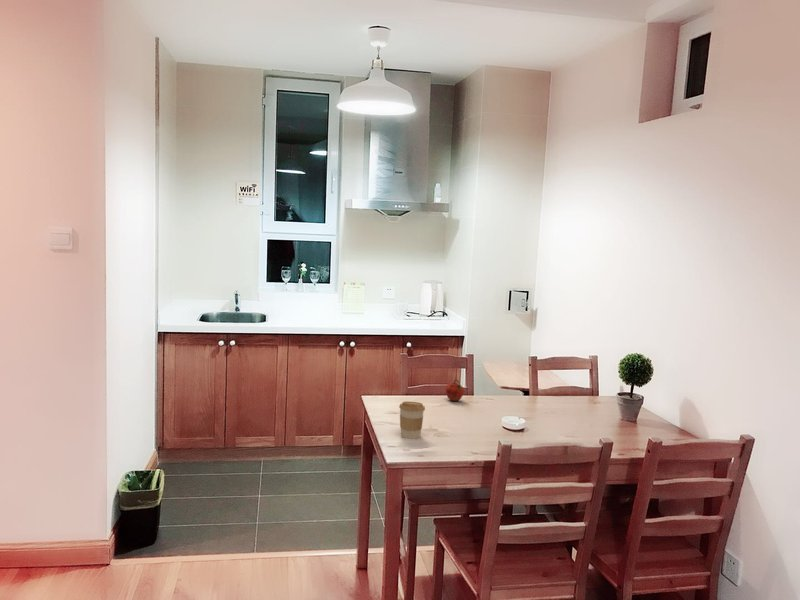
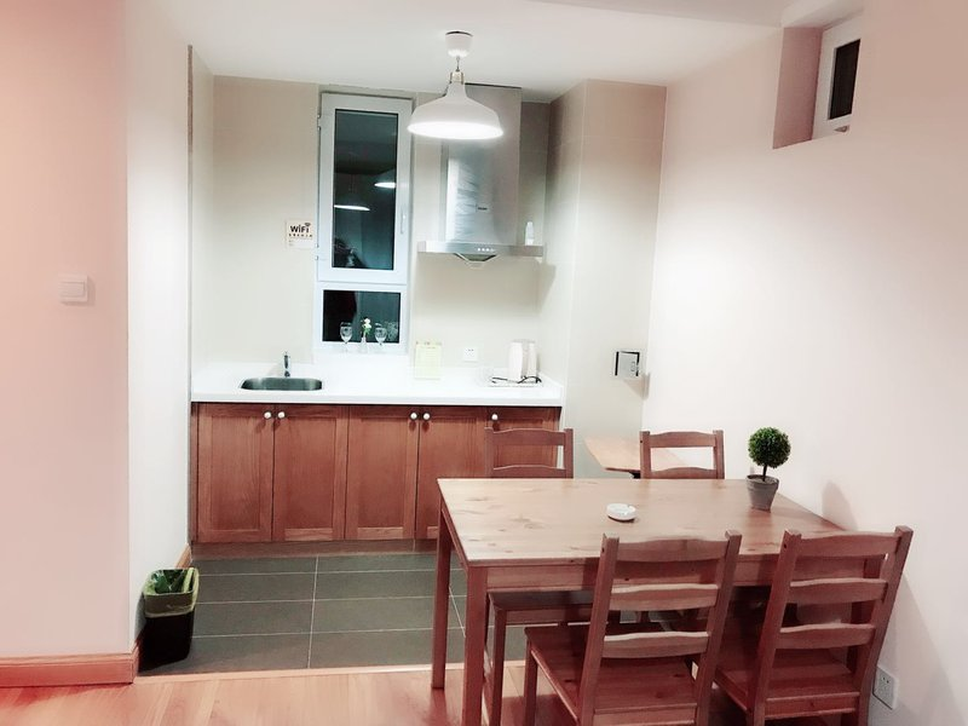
- fruit (455, 389)
- coffee cup (411, 419)
